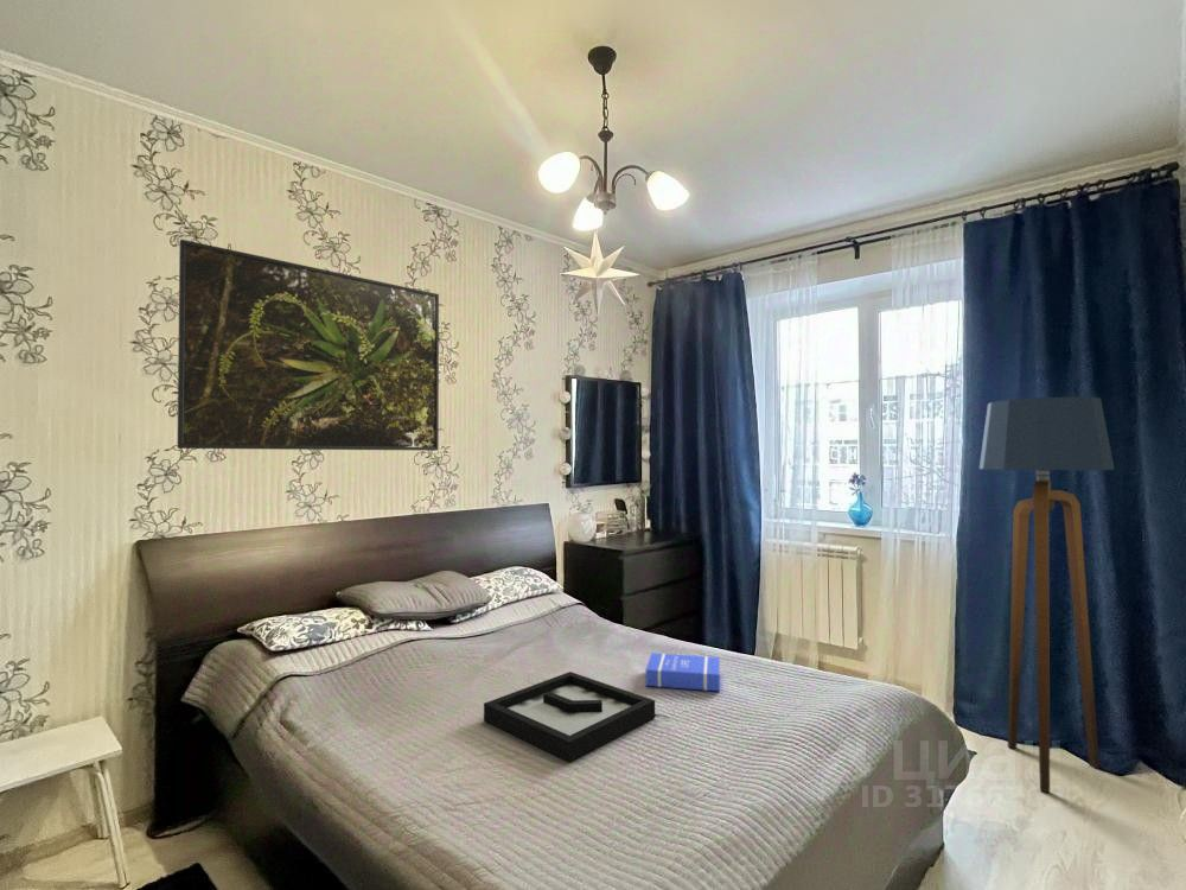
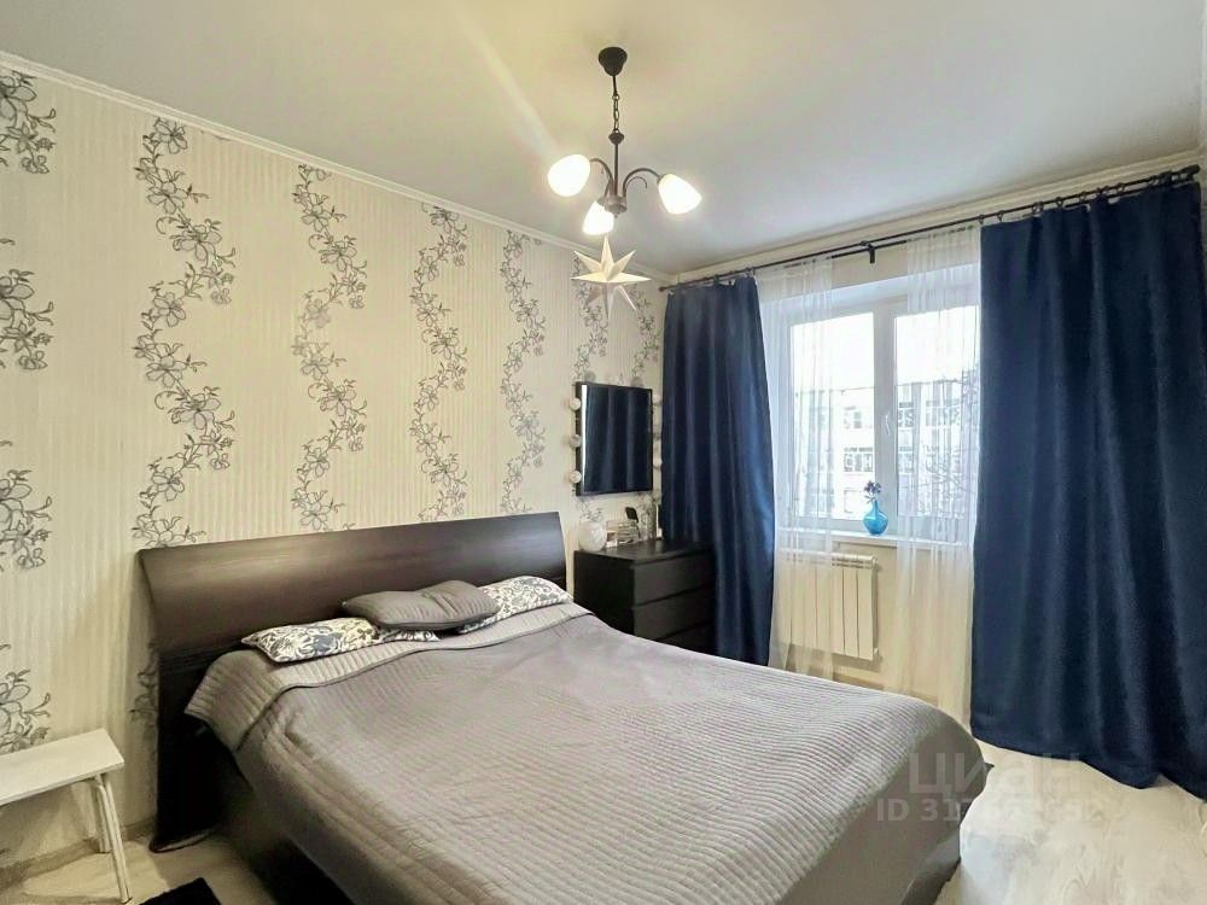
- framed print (326, 360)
- decorative tray (569, 710)
- floor lamp (1045, 585)
- book (683, 670)
